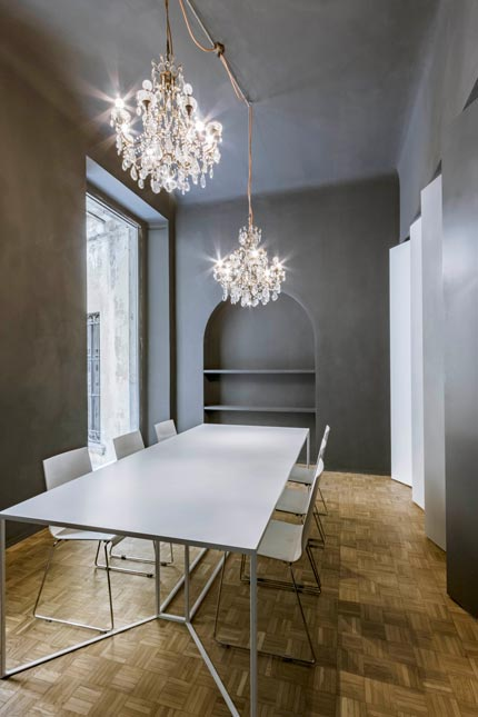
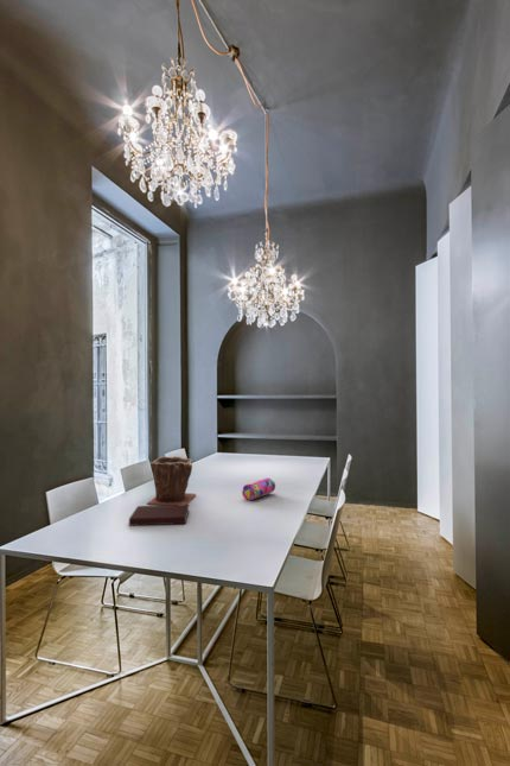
+ notebook (160, 514)
+ pencil case (259, 488)
+ plant pot (172, 479)
